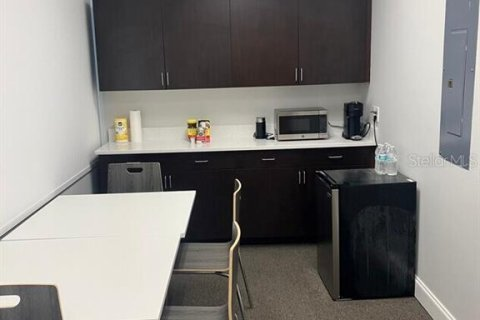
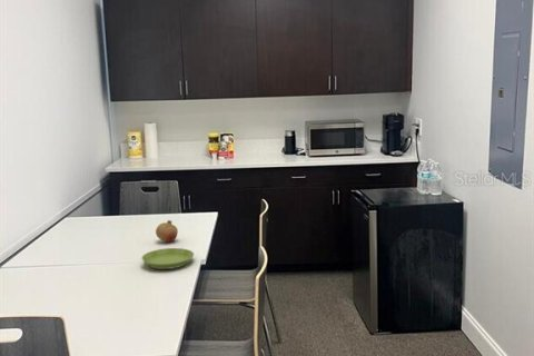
+ fruit (166, 230)
+ saucer (168, 259)
